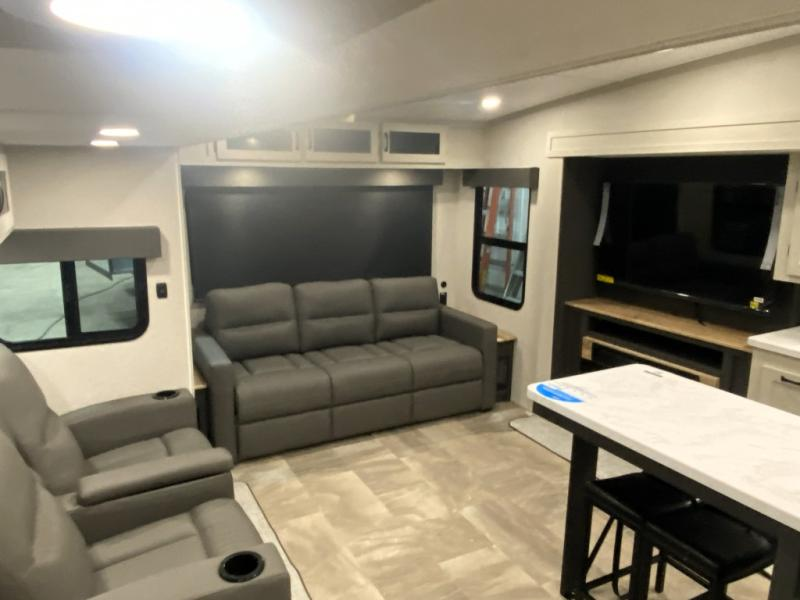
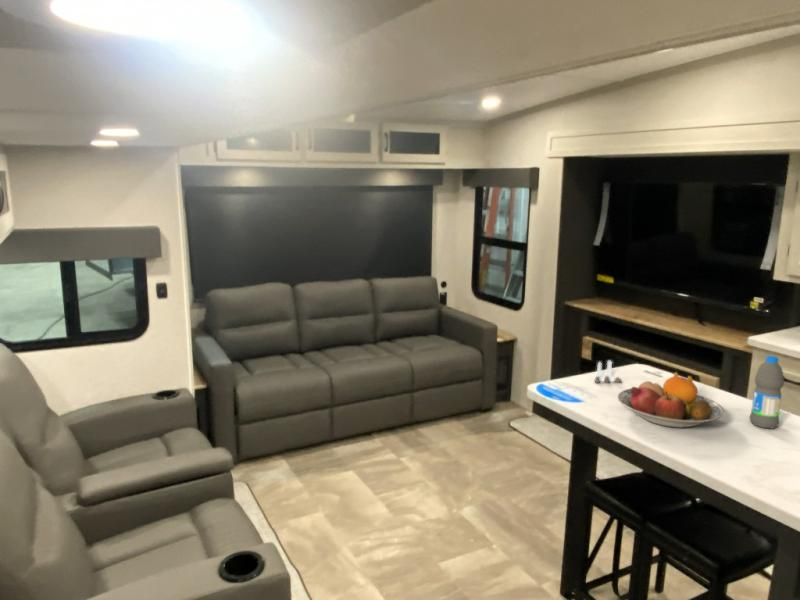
+ fruit bowl (669, 398)
+ salt and pepper shaker set (607, 371)
+ water bottle (767, 391)
